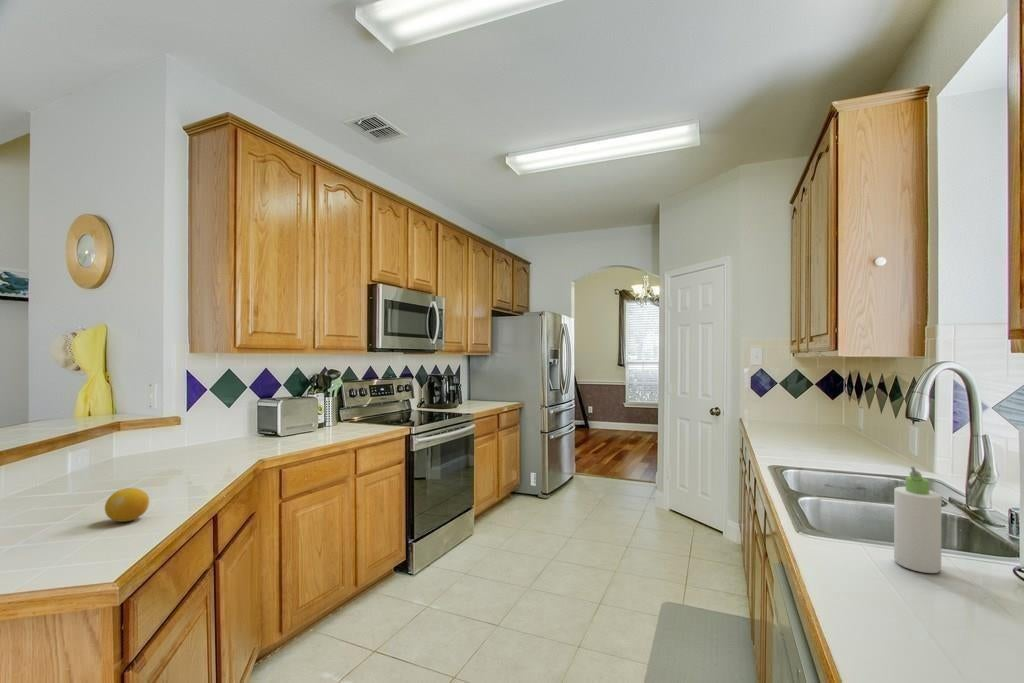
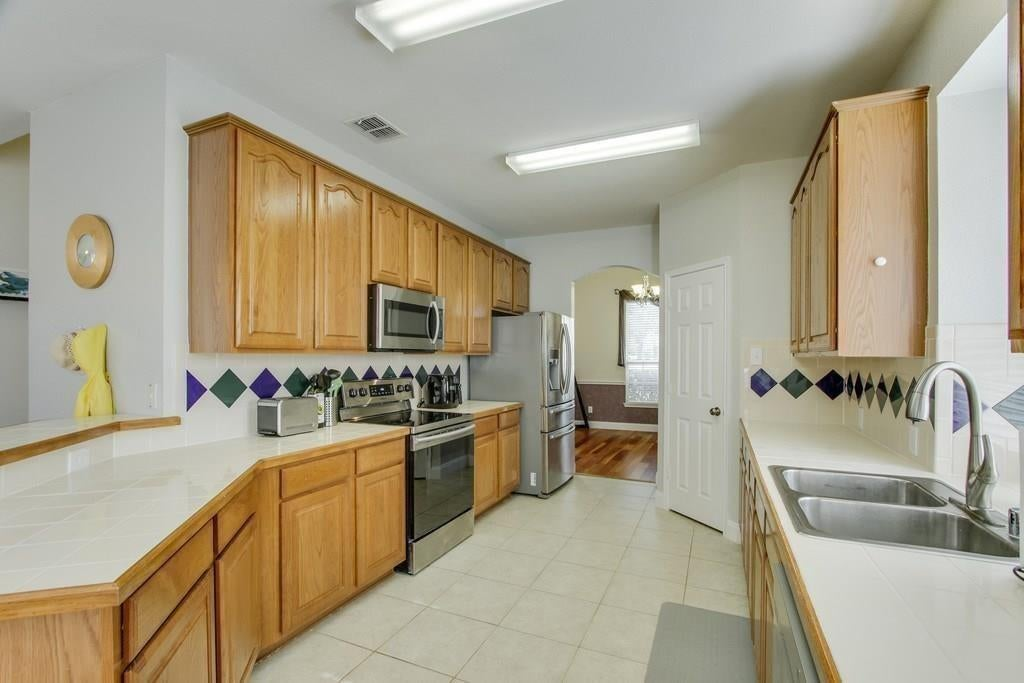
- fruit (127, 504)
- bottle (916, 514)
